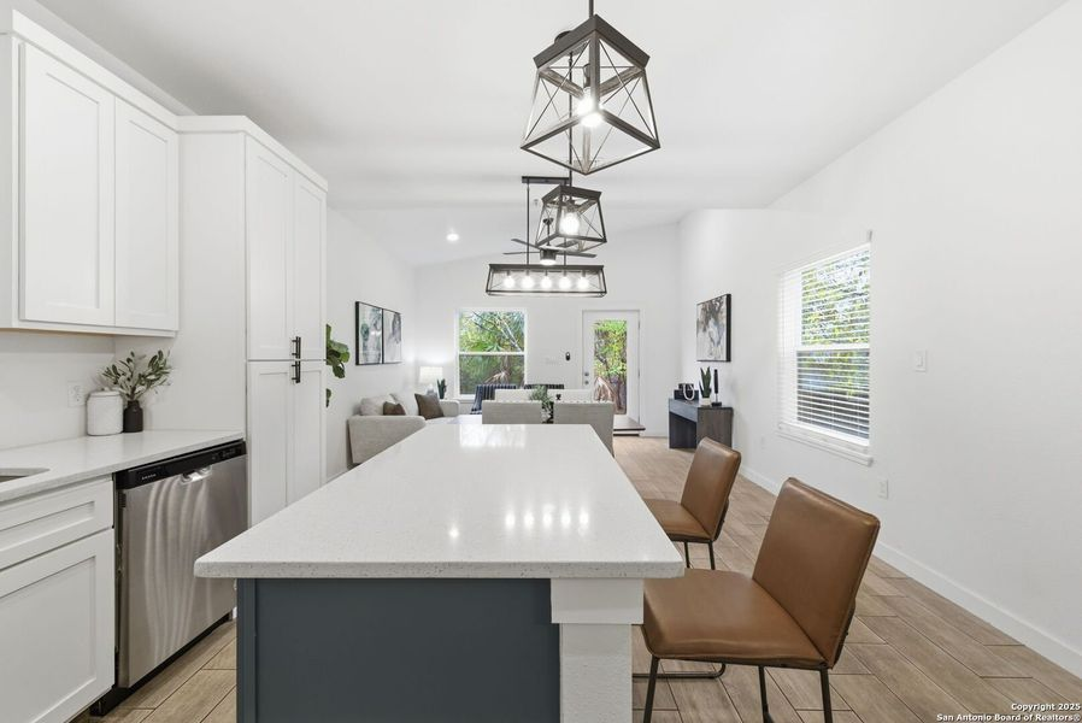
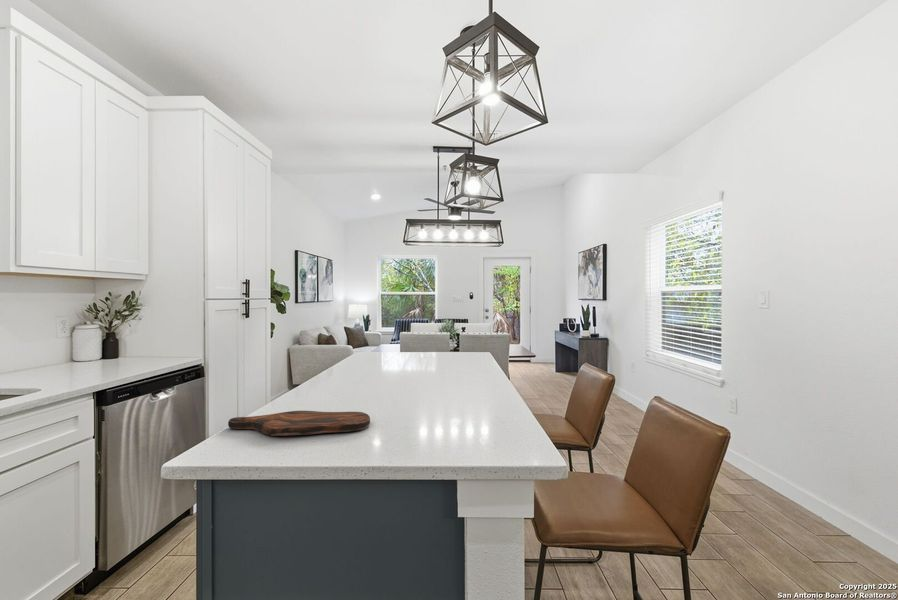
+ cutting board (298, 422)
